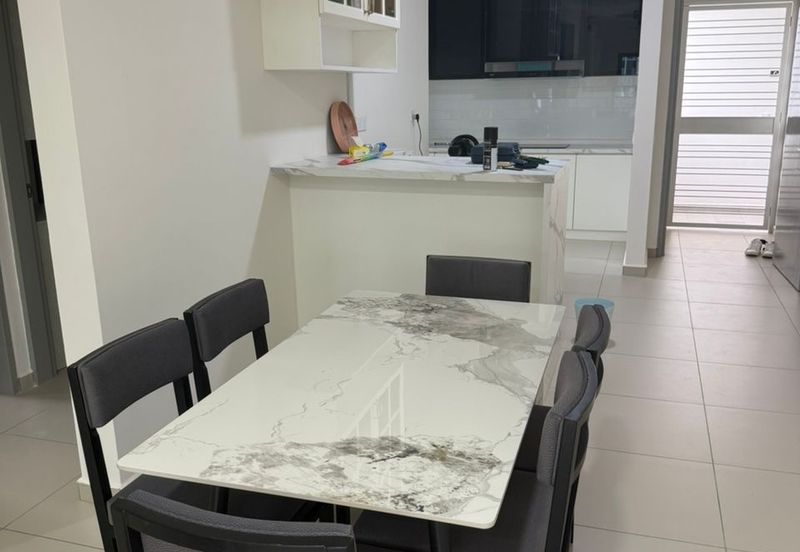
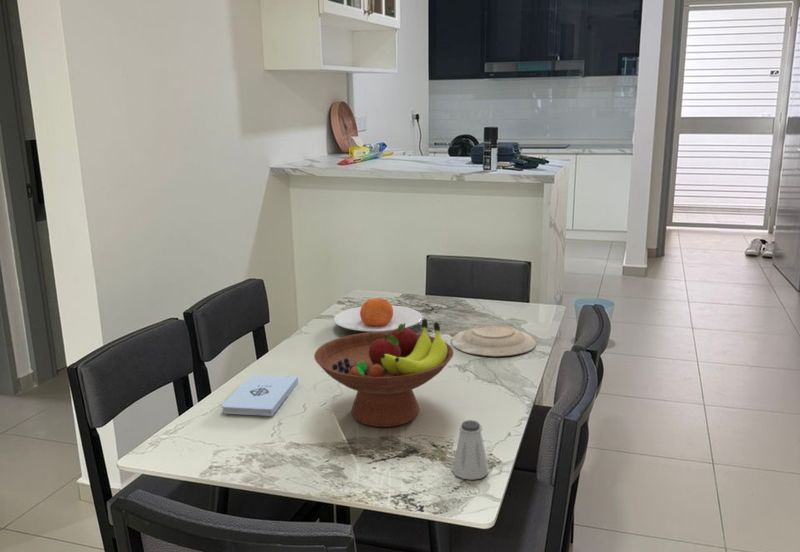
+ notepad (261, 394)
+ saltshaker (470, 447)
+ plate (378, 314)
+ plate (493, 336)
+ fruit bowl (384, 371)
